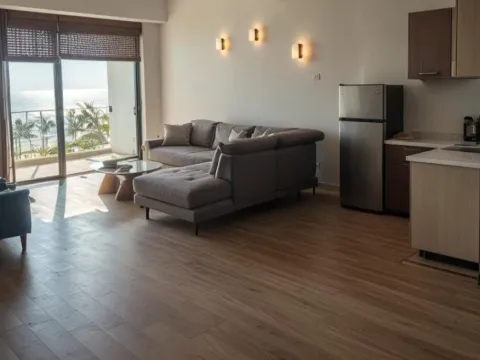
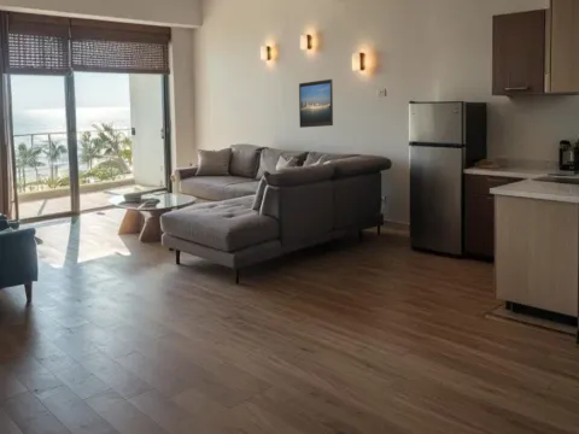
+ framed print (315, 104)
